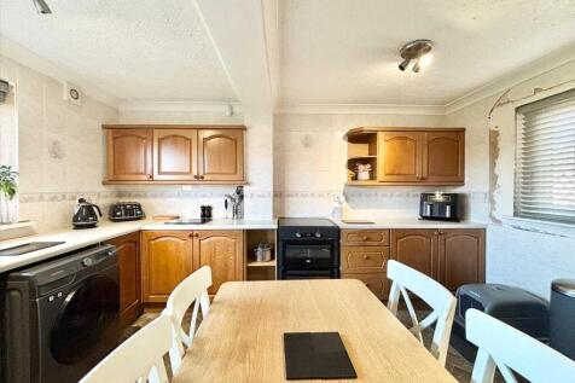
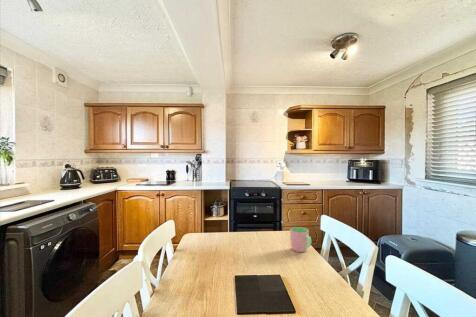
+ cup (301, 240)
